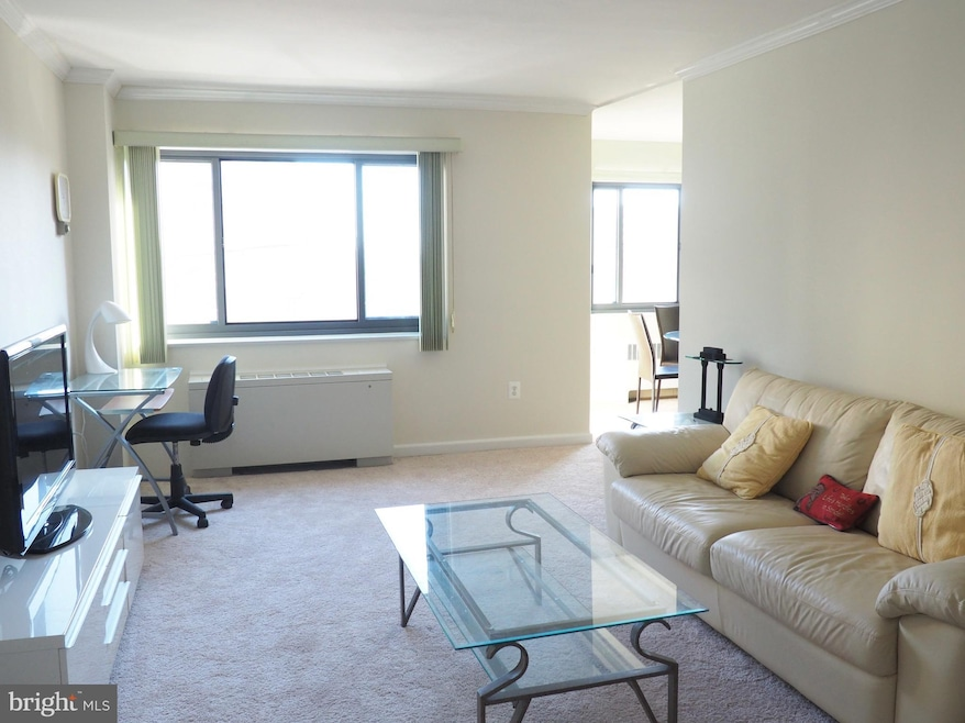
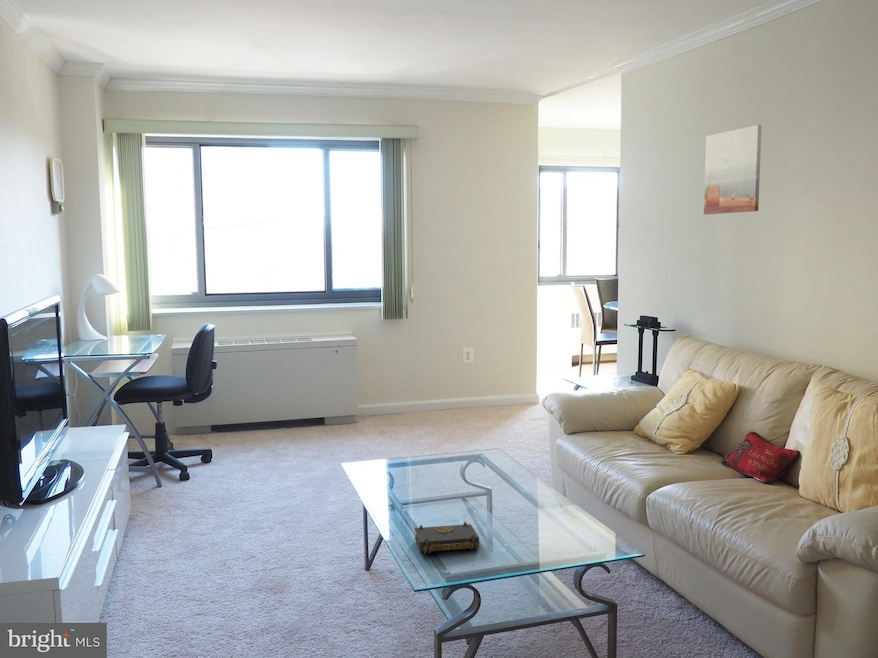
+ book (446, 537)
+ wall art (731, 172)
